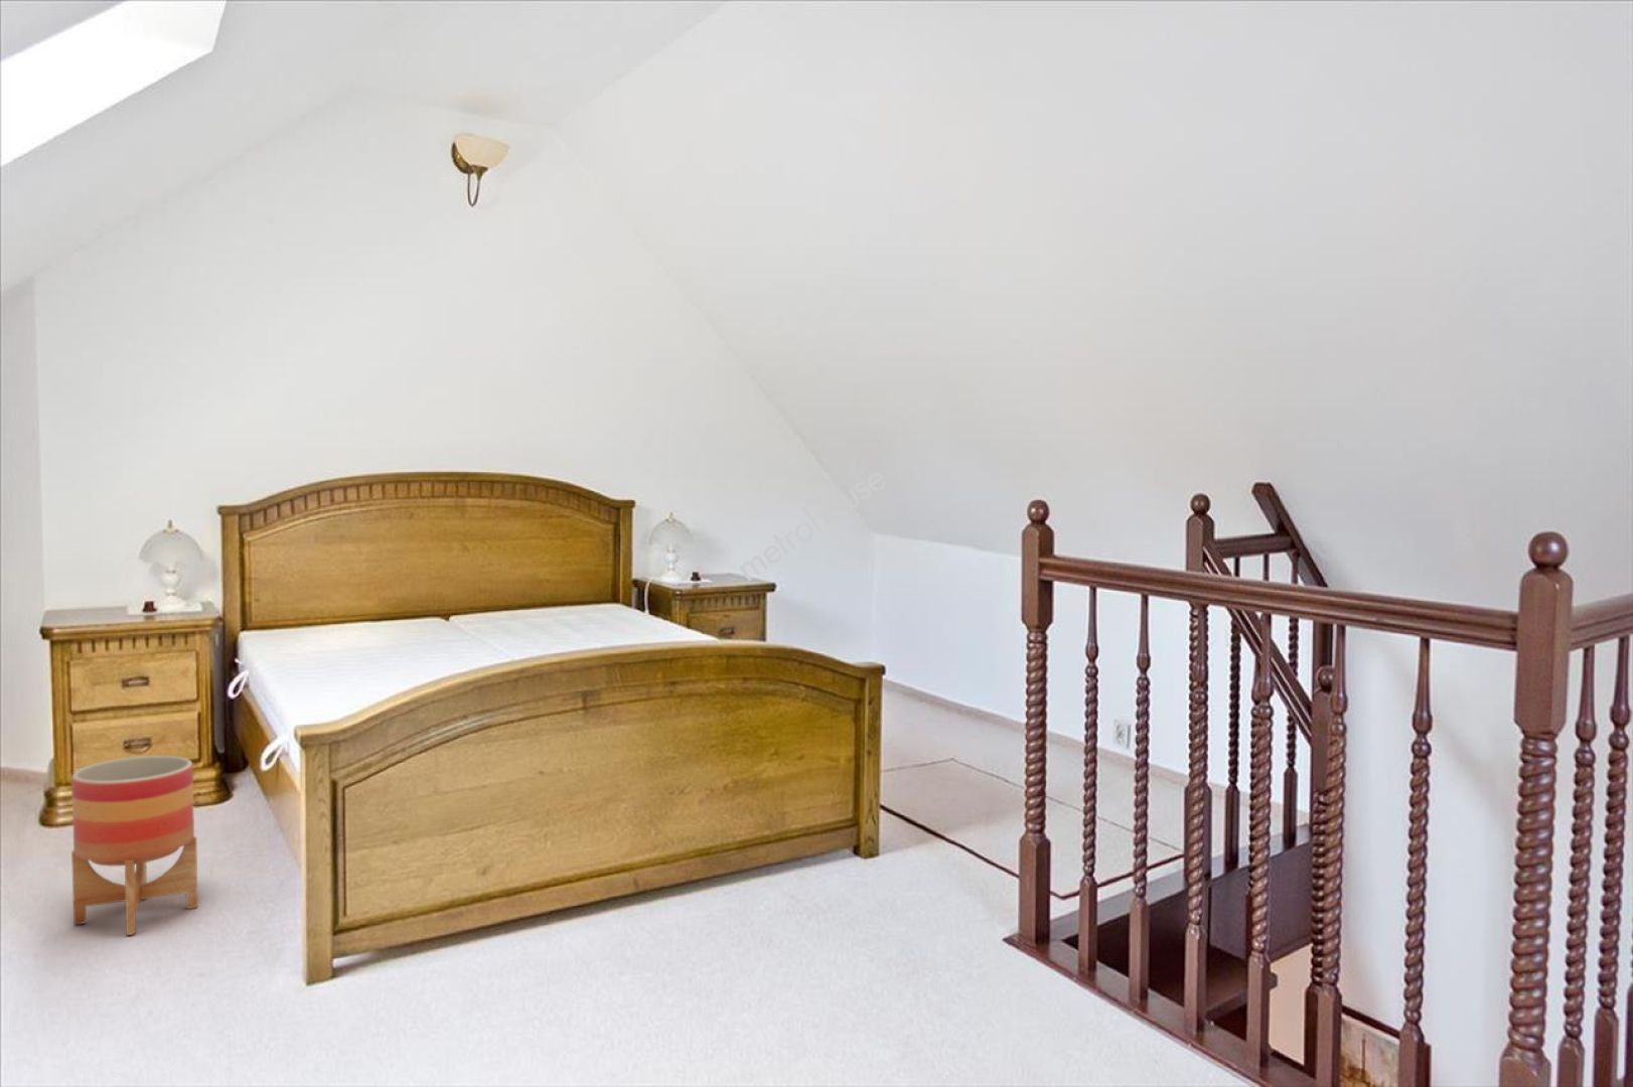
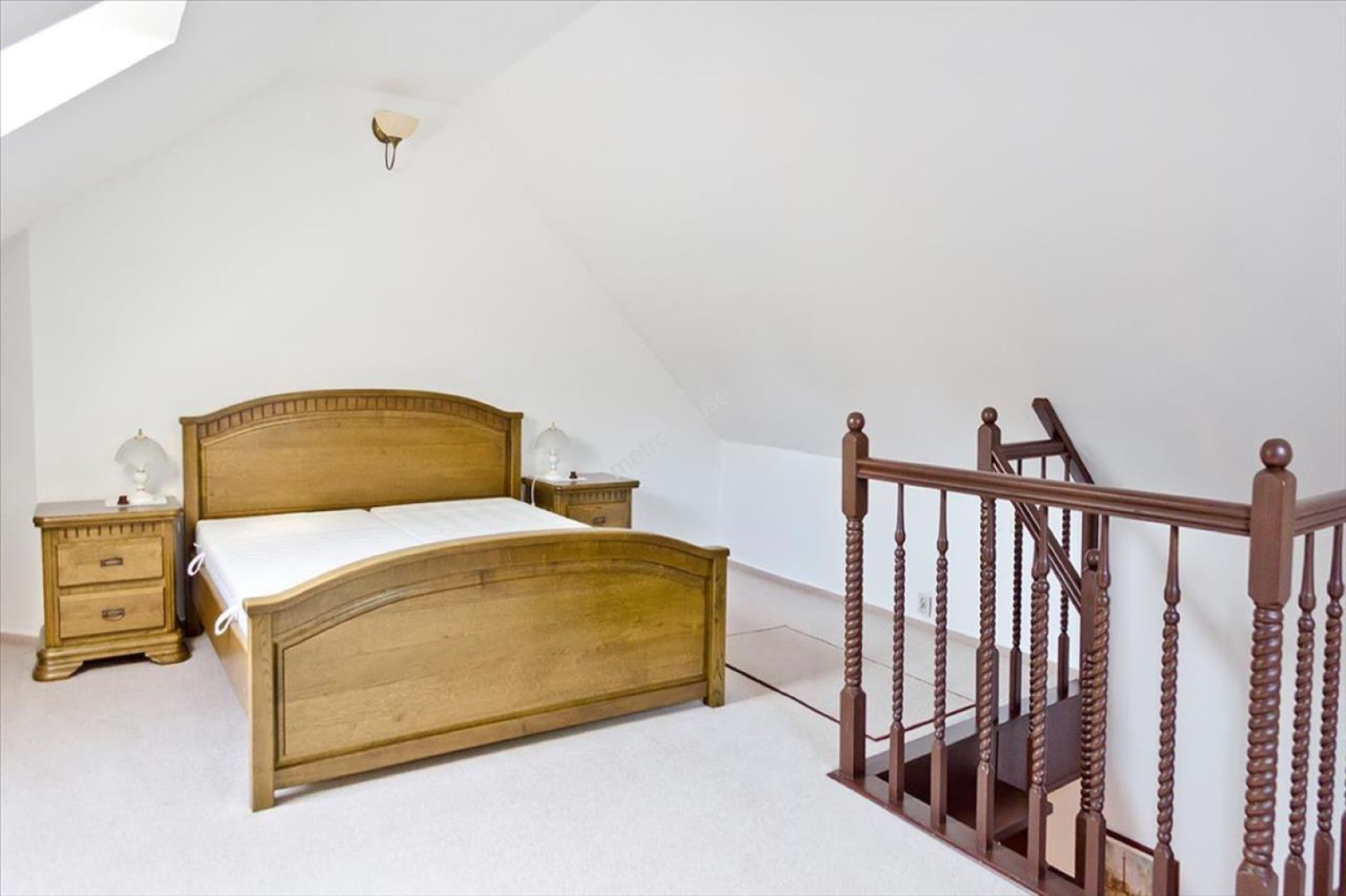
- planter (135, 842)
